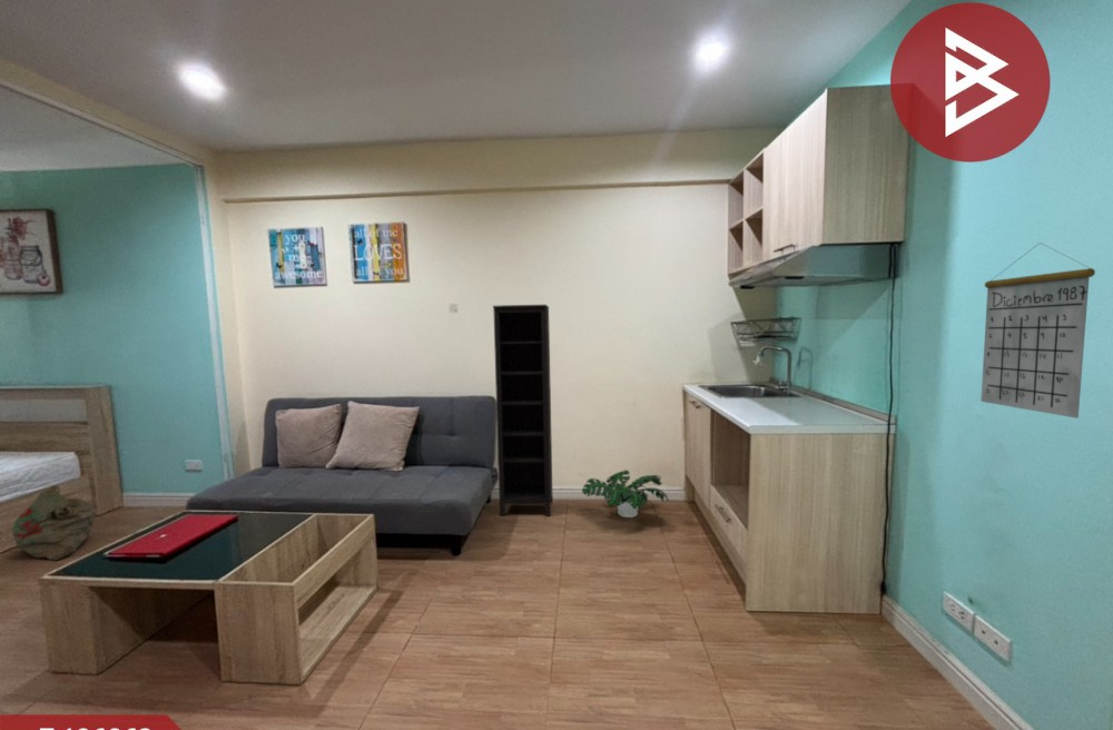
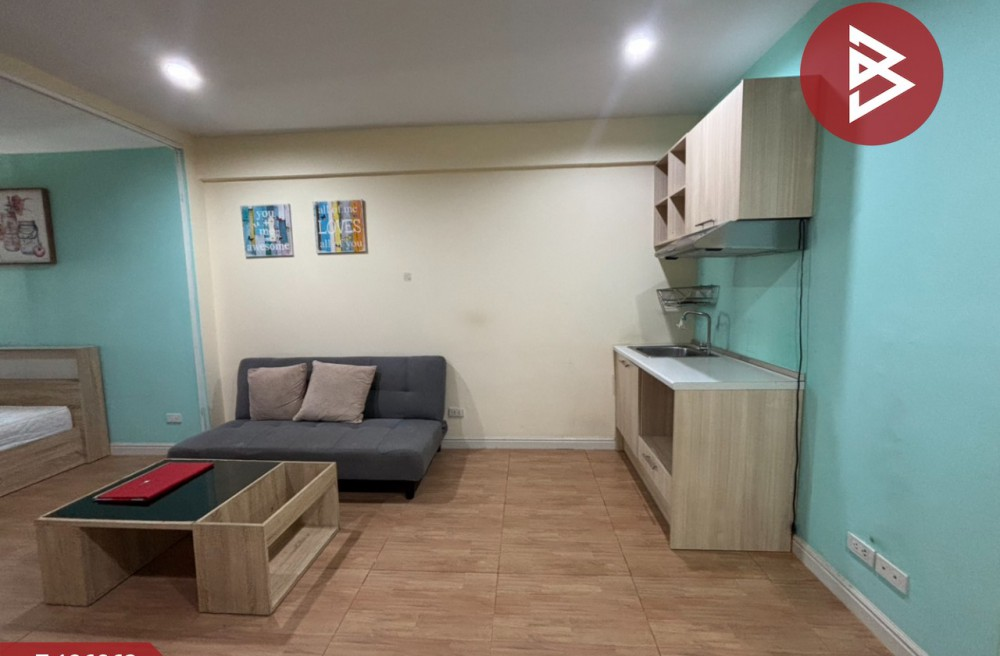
- calendar (1030, 326)
- bookcase (524, 408)
- bag (56, 520)
- potted plant (623, 497)
